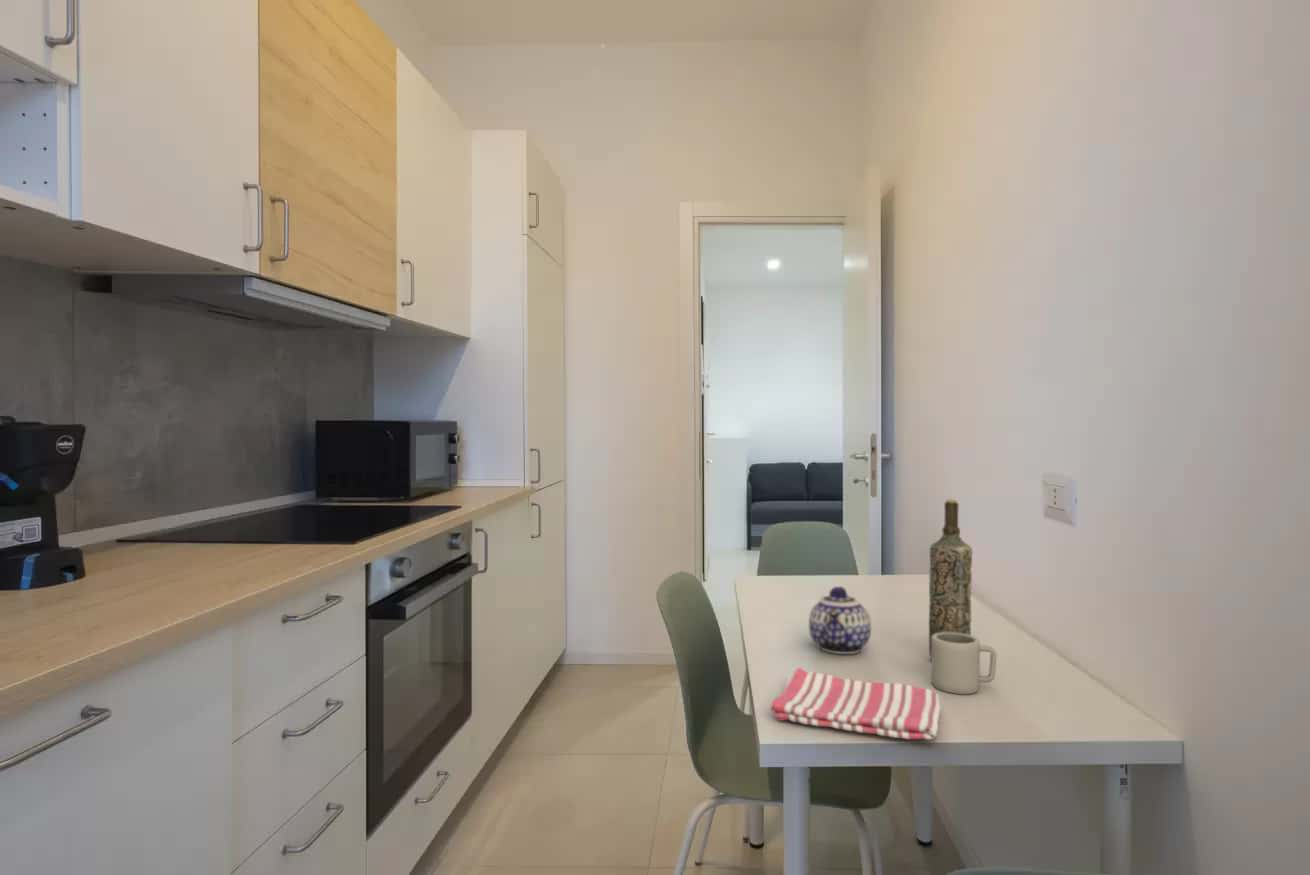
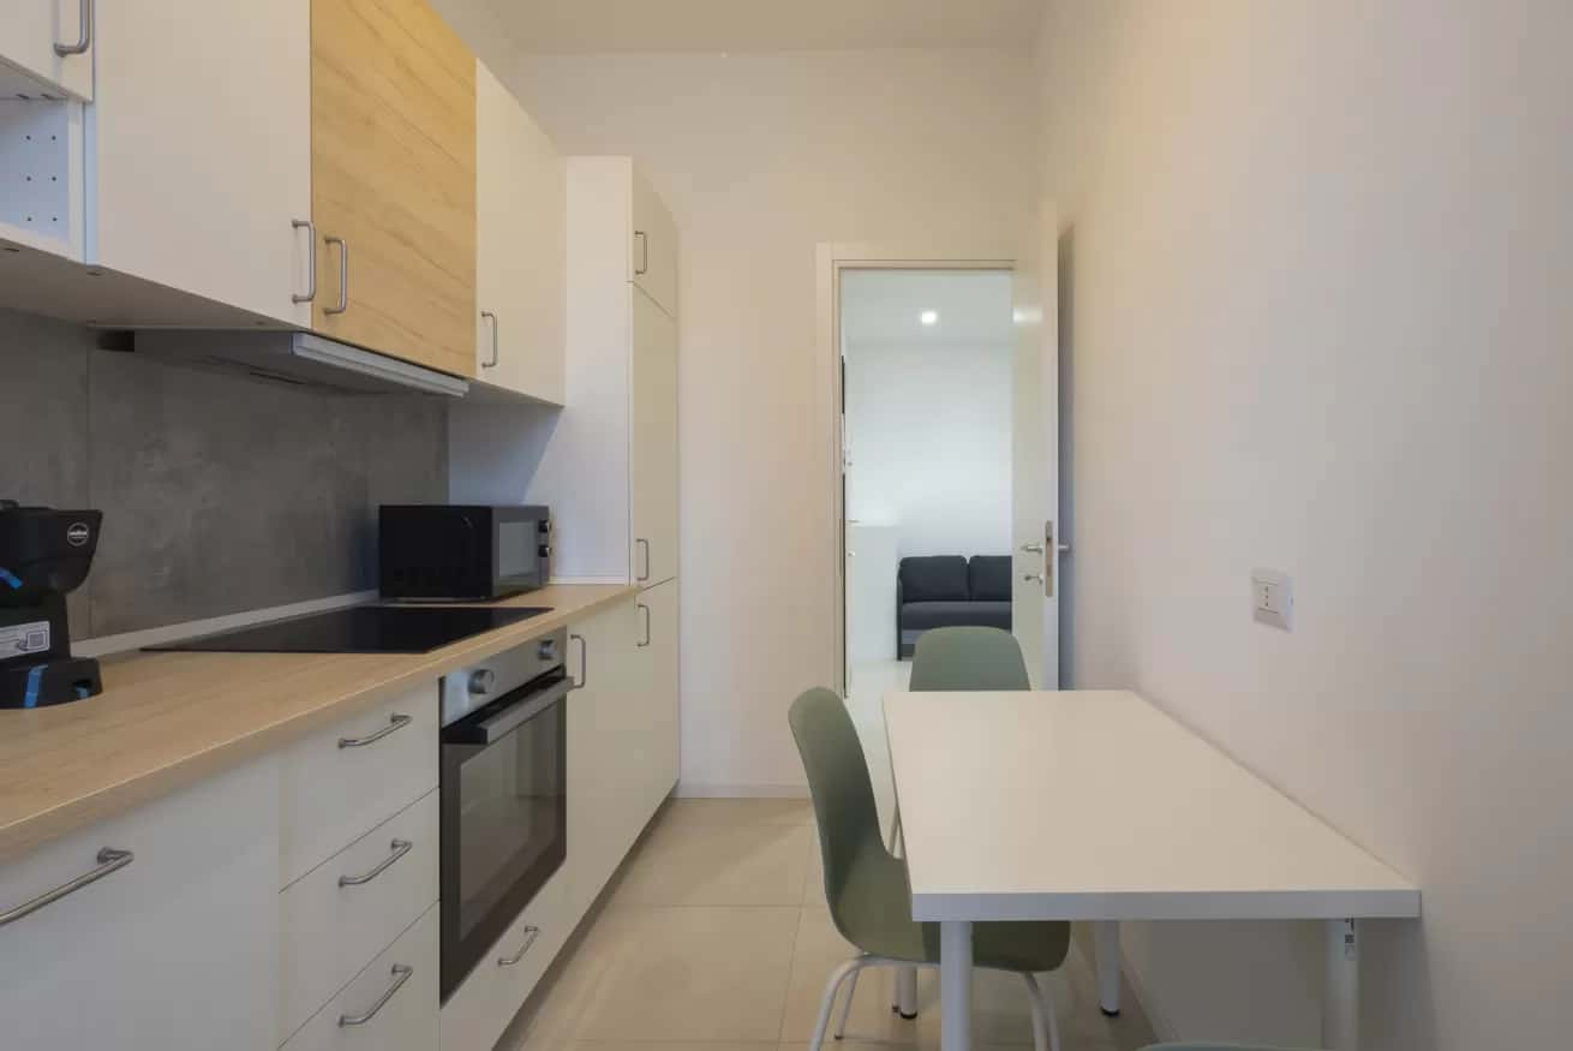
- teapot (839, 618)
- dish towel (857, 701)
- bottle (950, 580)
- cup (963, 662)
